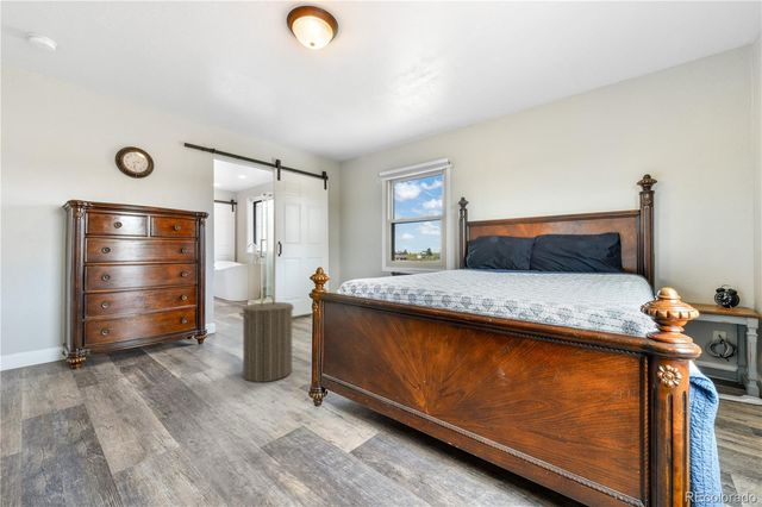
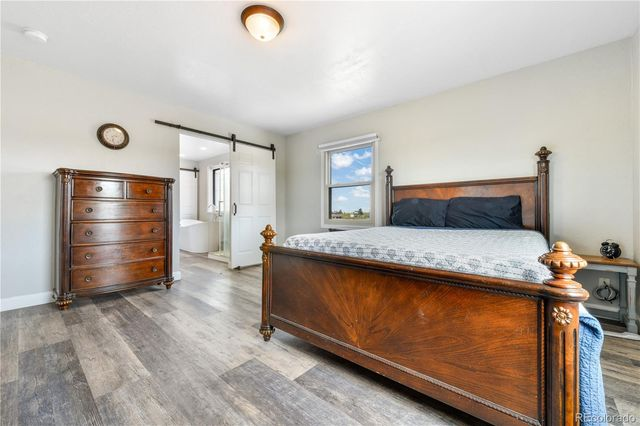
- laundry hamper (268, 333)
